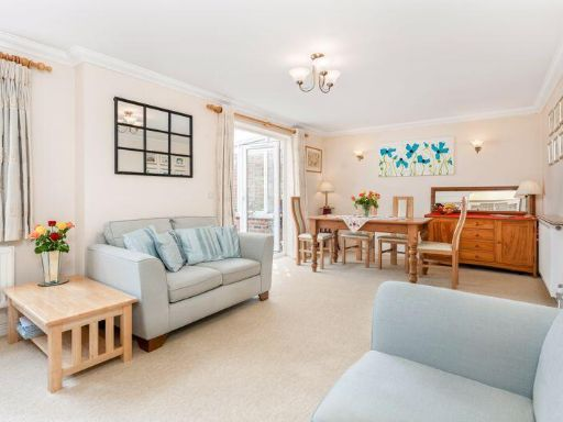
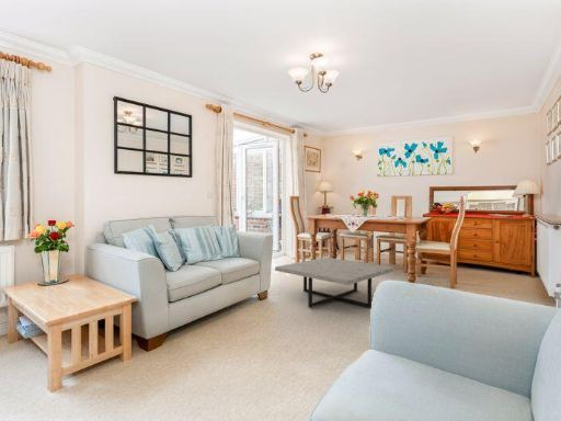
+ coffee table (334, 282)
